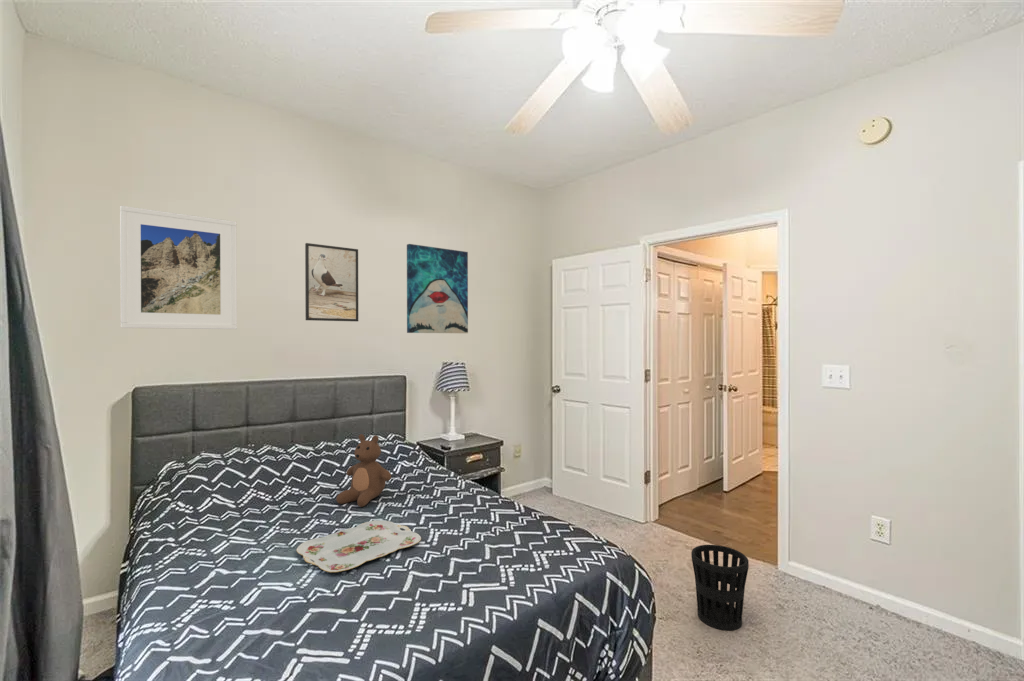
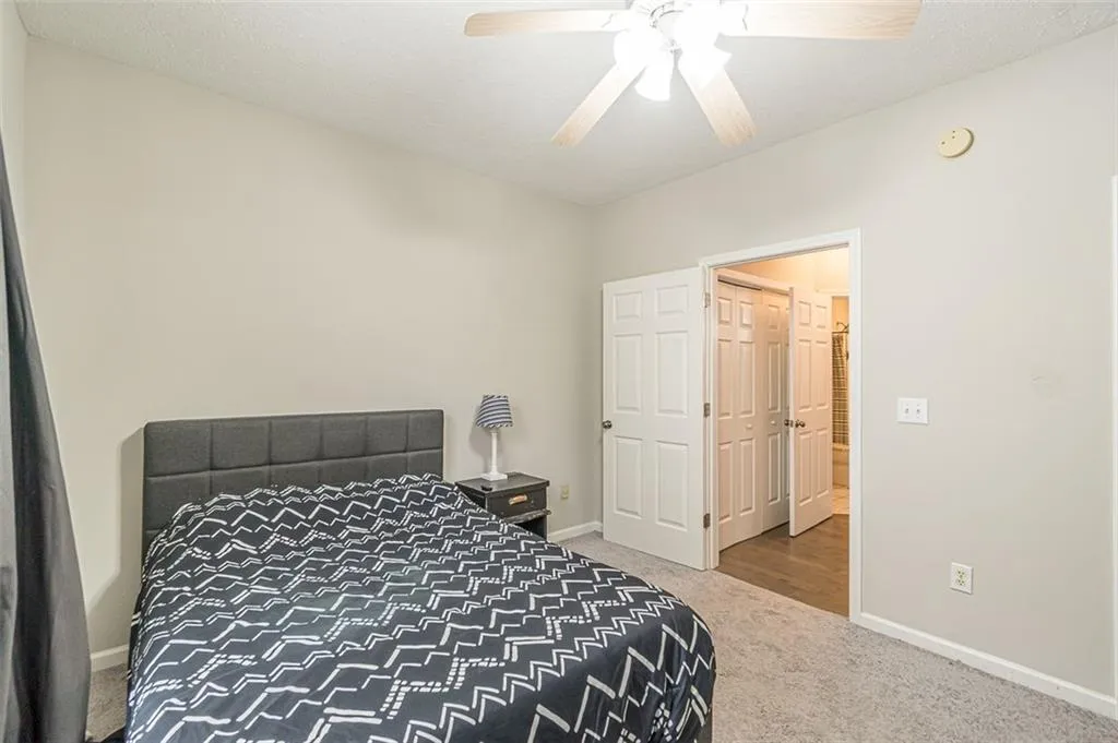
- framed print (332, 283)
- teddy bear (362, 468)
- wastebasket (718, 586)
- serving tray (360, 544)
- wall art (438, 290)
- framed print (182, 271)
